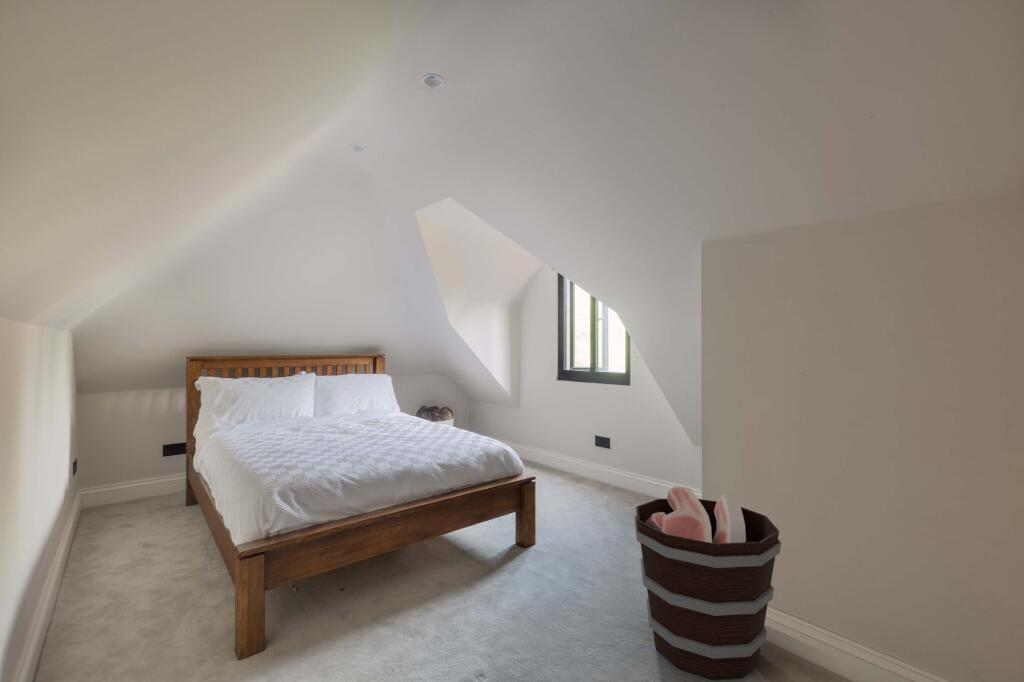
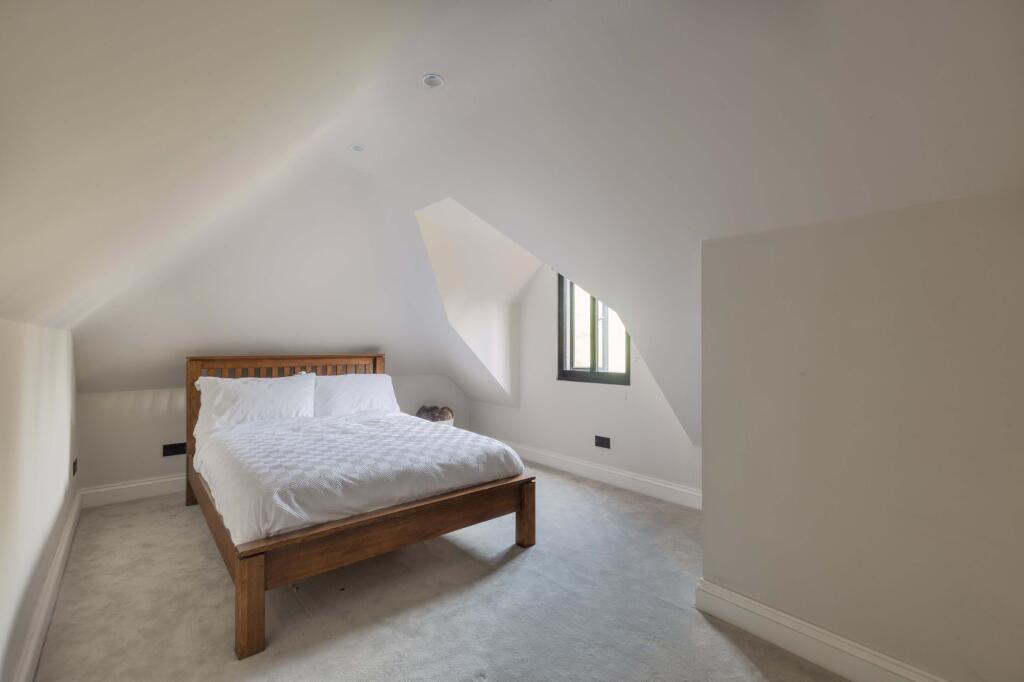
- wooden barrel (702, 574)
